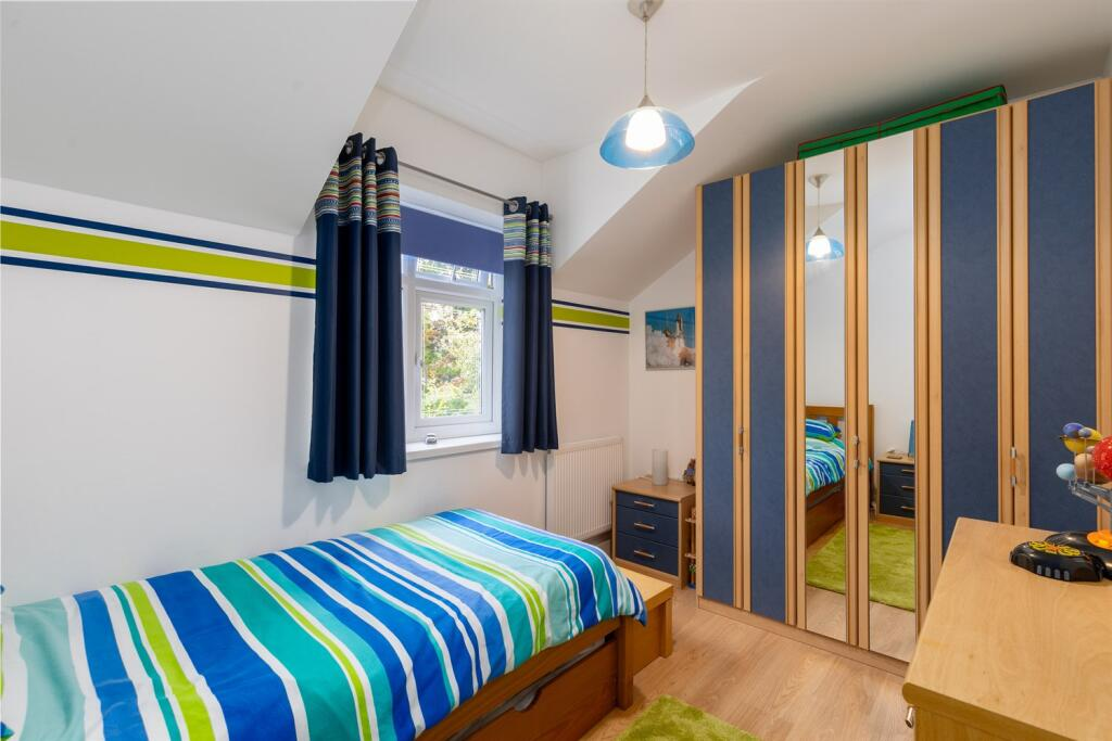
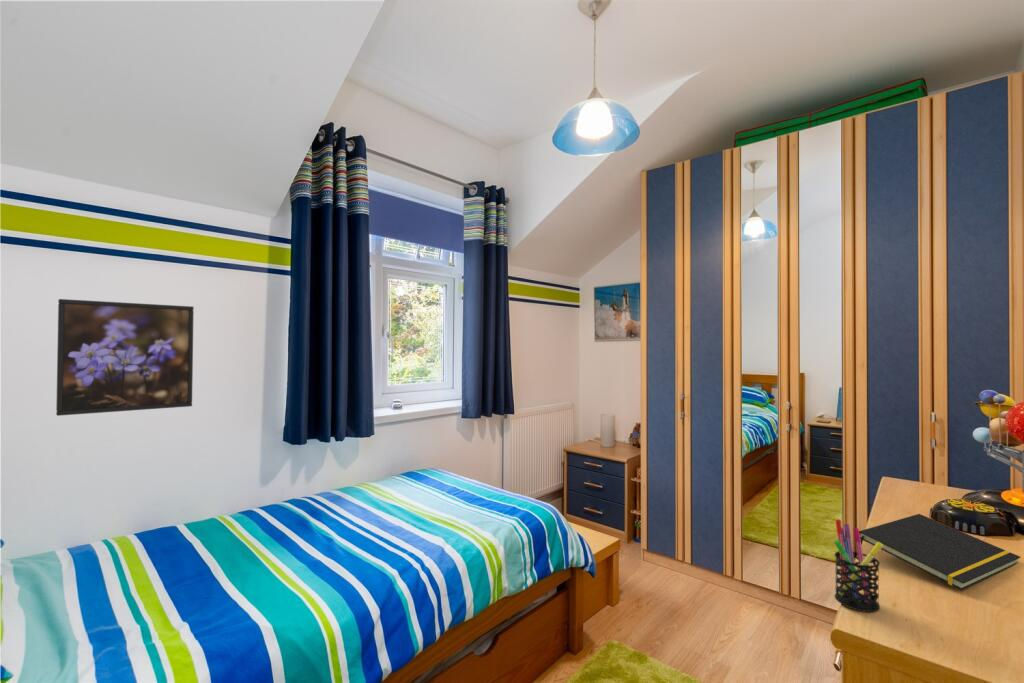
+ notepad (937, 546)
+ pen holder (851, 563)
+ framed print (130, 356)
